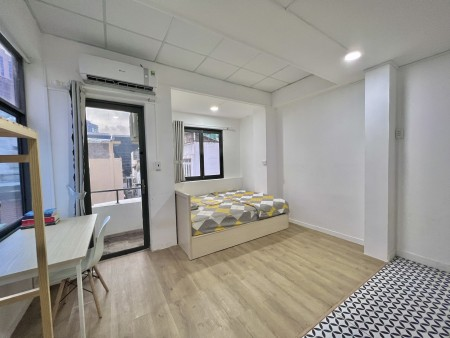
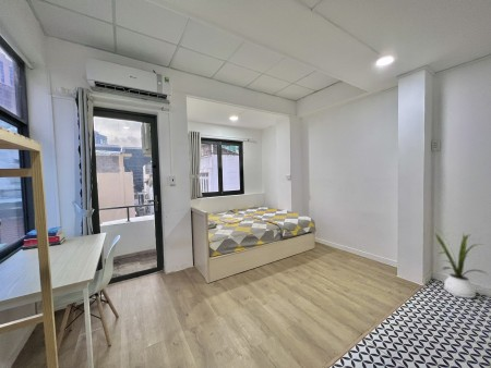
+ house plant (455, 259)
